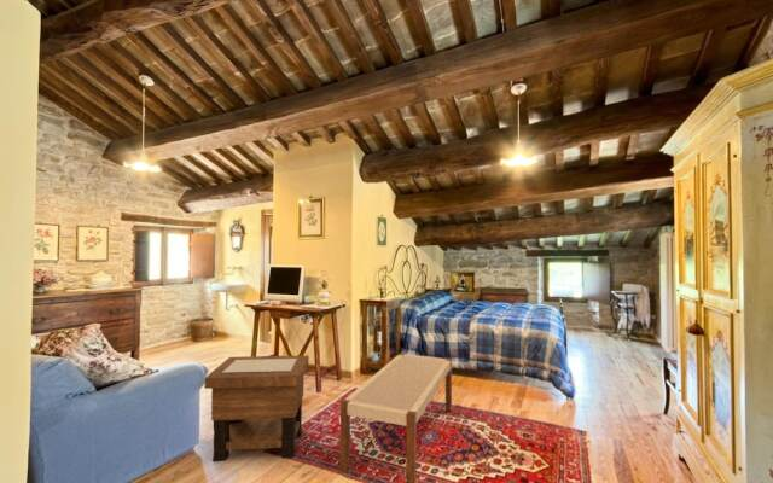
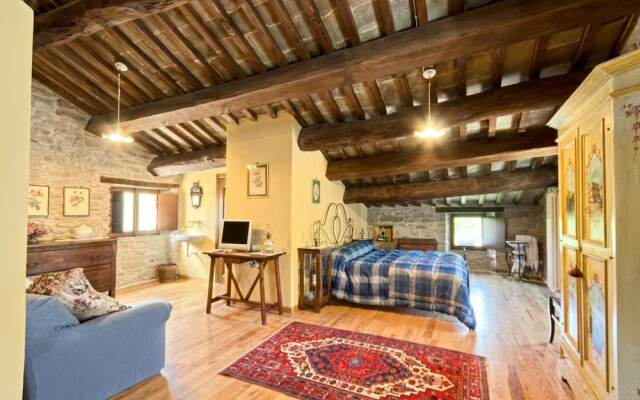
- bench (405, 406)
- side table (261, 403)
